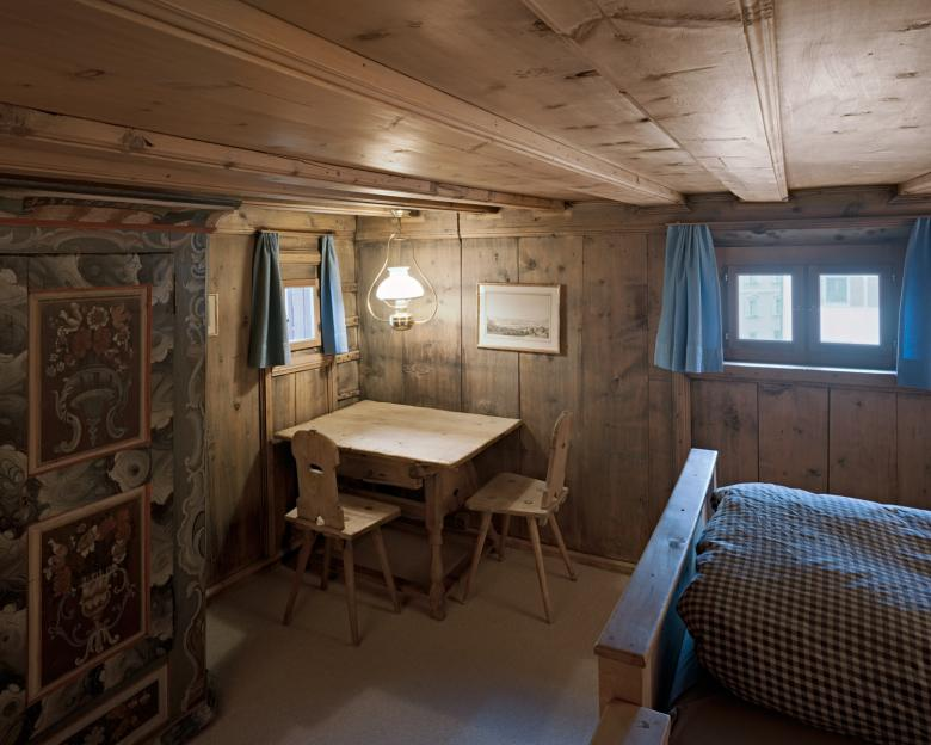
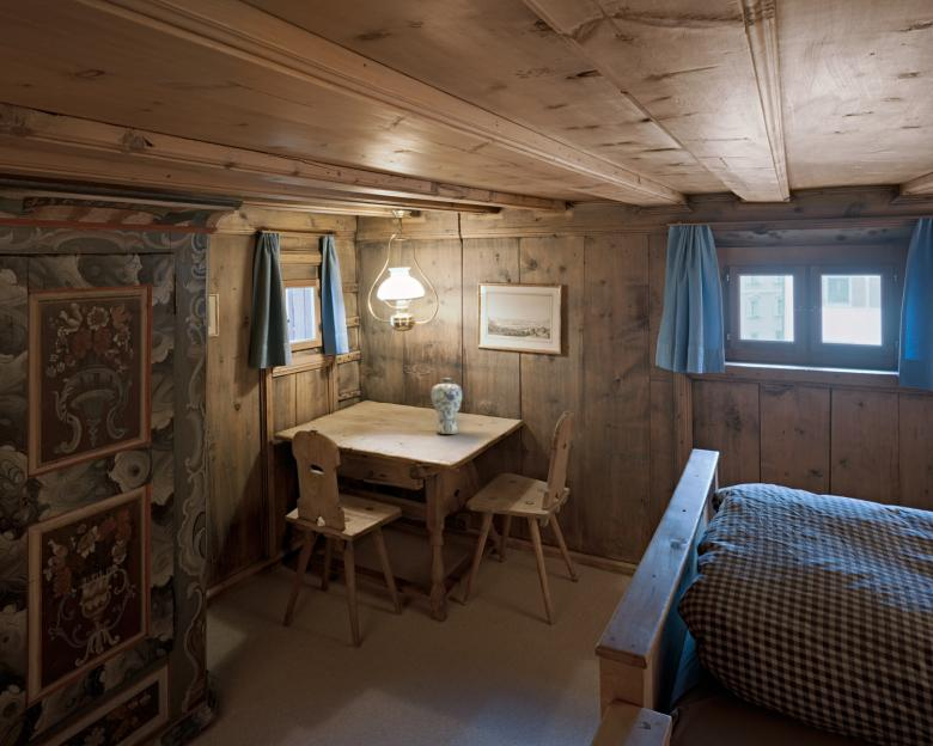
+ vase (446, 405)
